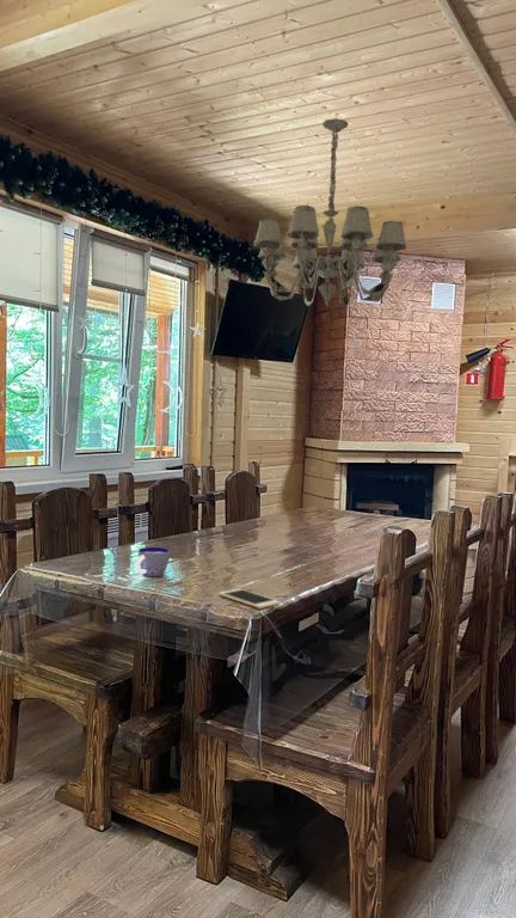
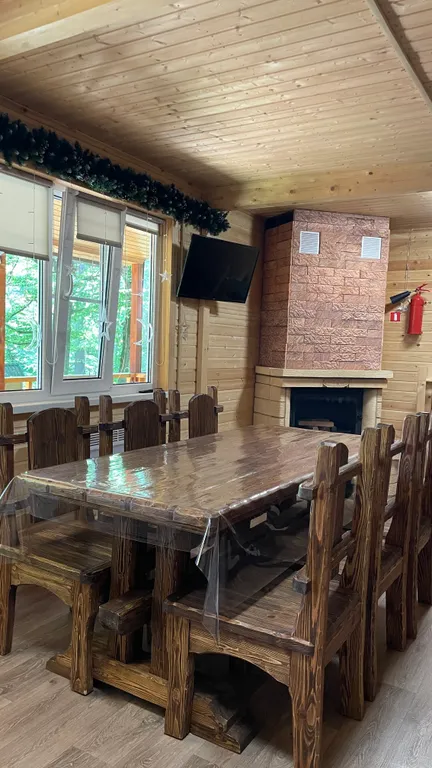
- cup (149, 563)
- chandelier (330, 215)
- cell phone (248, 598)
